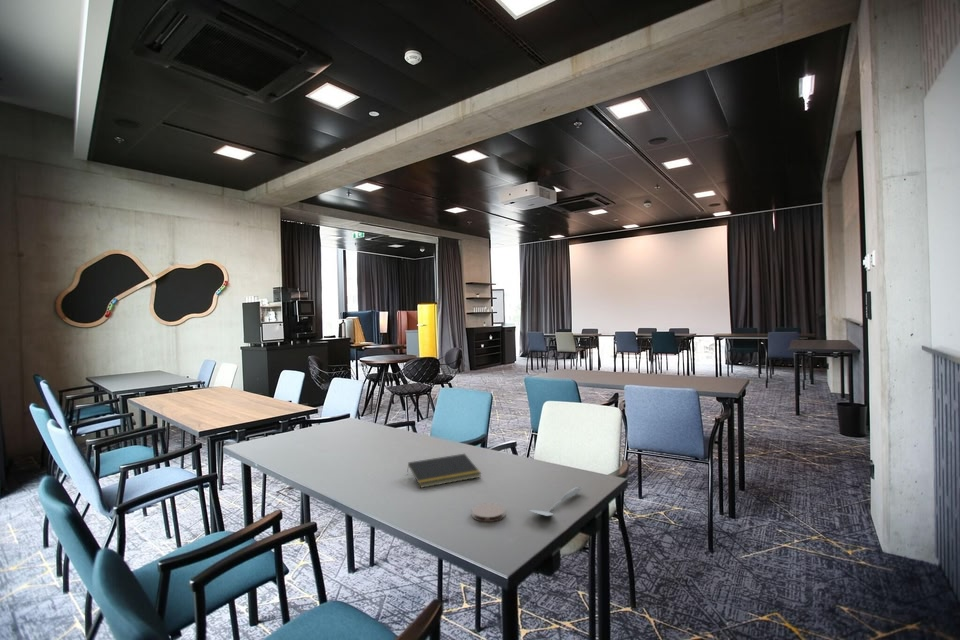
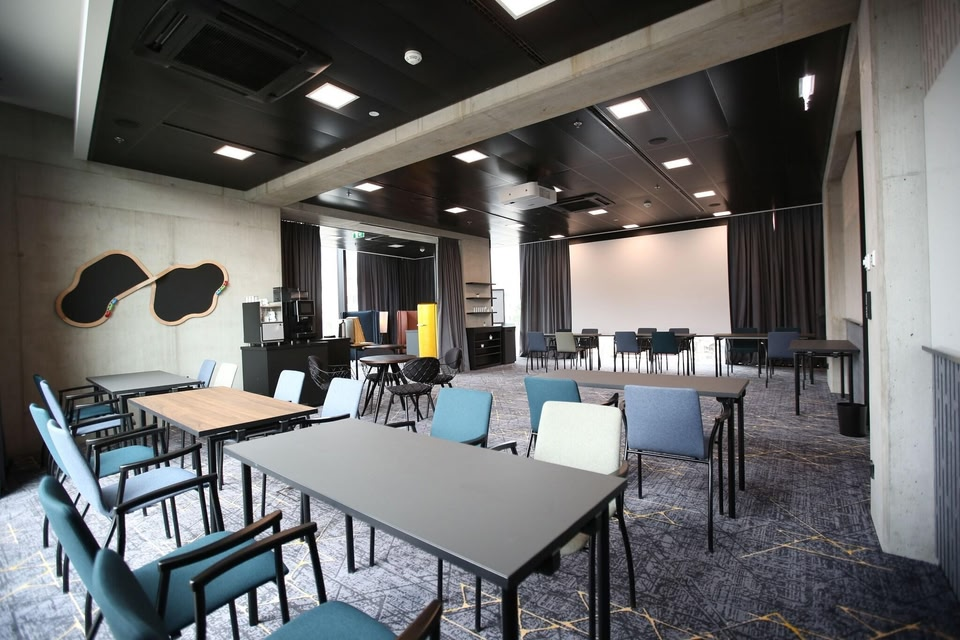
- notepad (444, 469)
- coaster (488, 512)
- spatula (560, 501)
